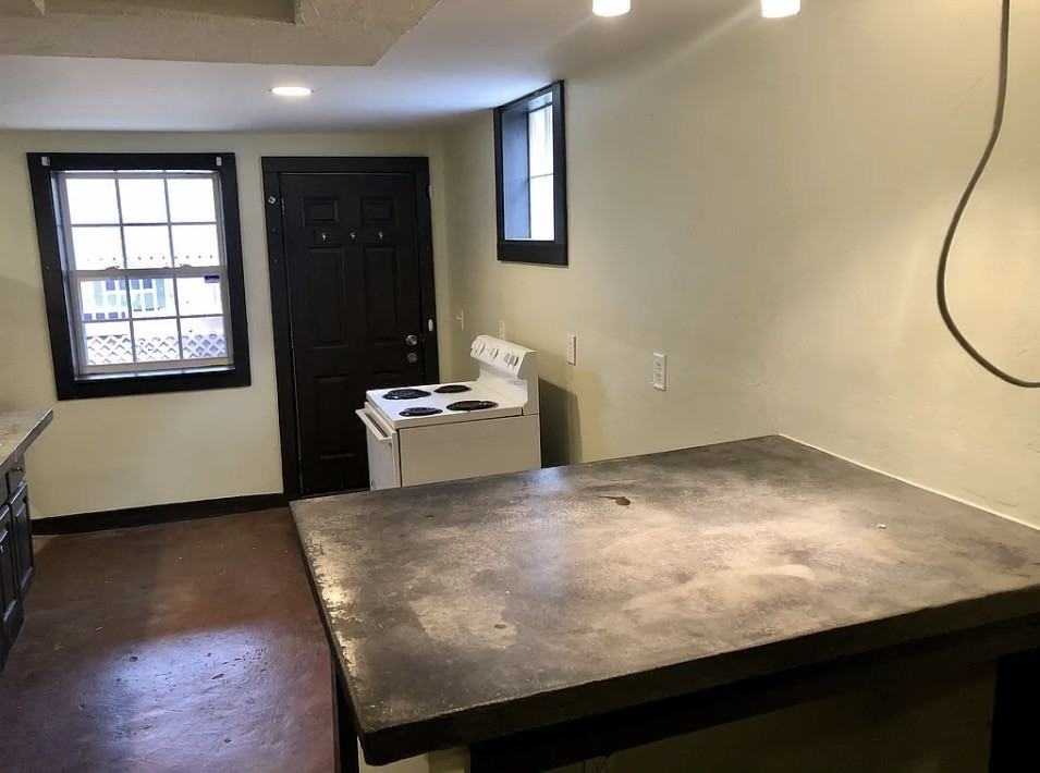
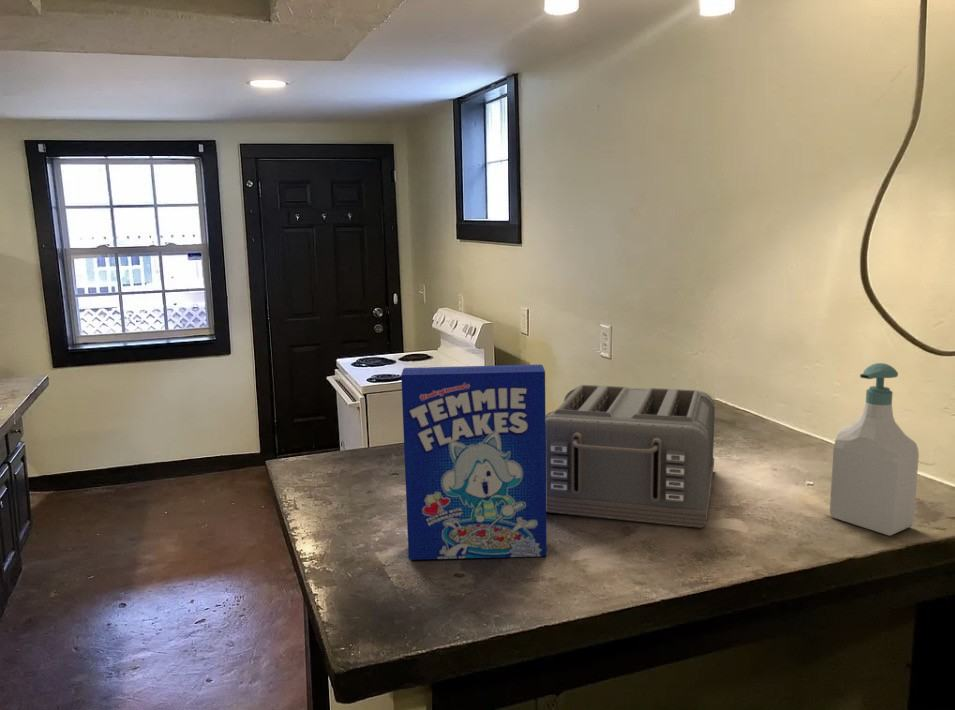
+ toaster (628, 448)
+ cereal box (475, 460)
+ soap bottle (872, 444)
